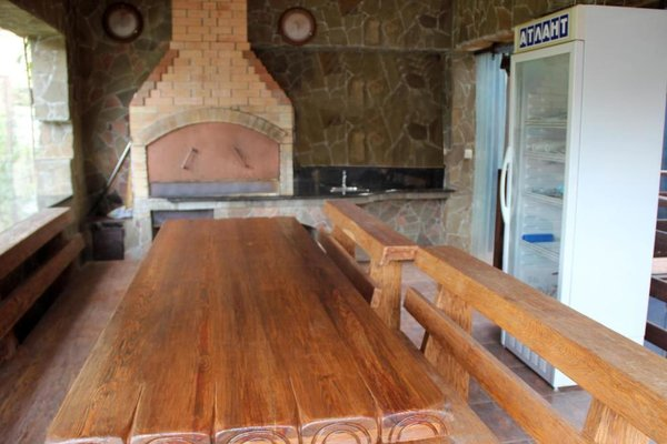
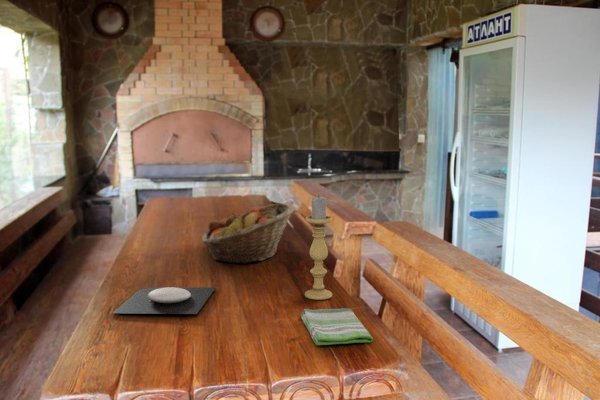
+ fruit basket (248, 230)
+ dish towel (335, 324)
+ plate (167, 294)
+ candle holder (318, 246)
